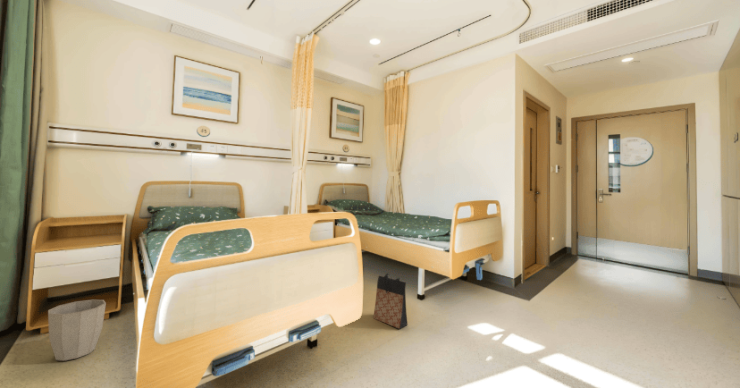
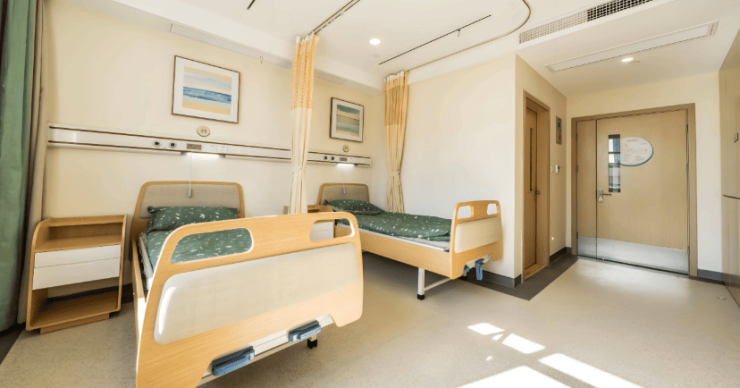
- bag (391, 298)
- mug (77, 328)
